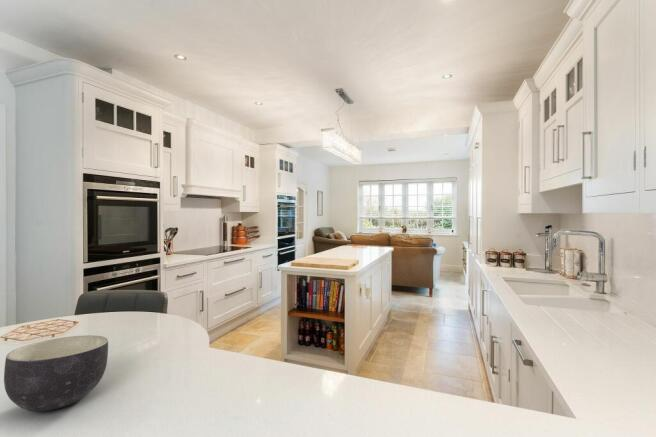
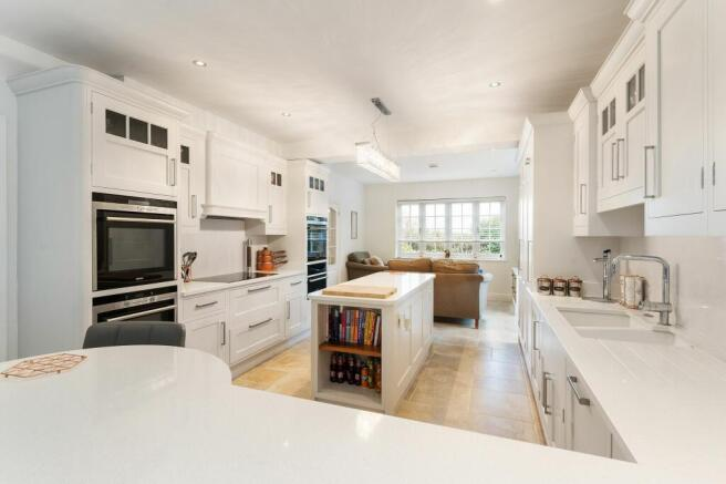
- bowl (60, 371)
